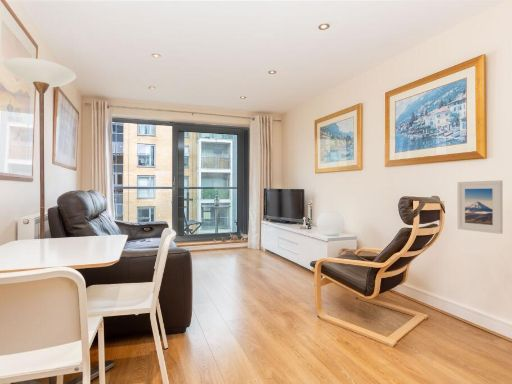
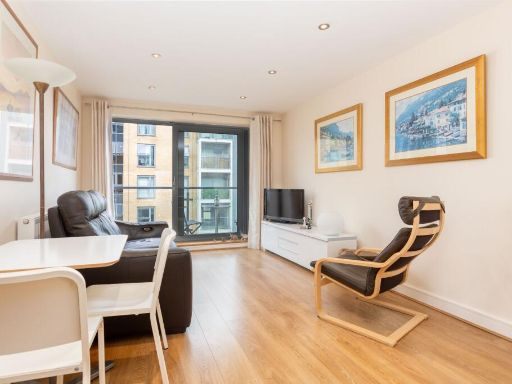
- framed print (478, 206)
